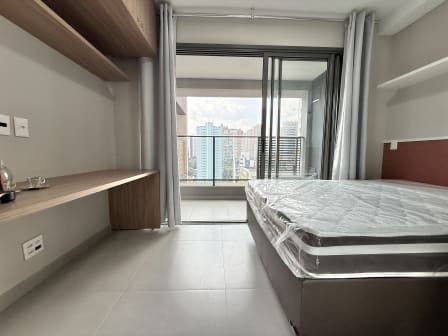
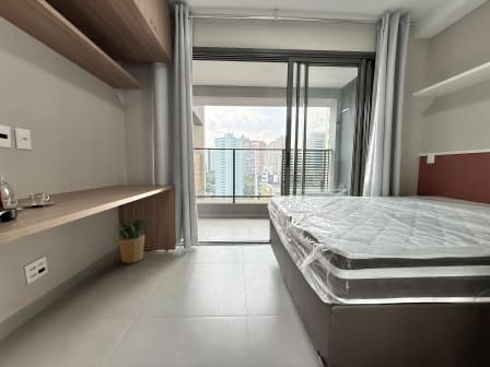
+ potted plant (135, 239)
